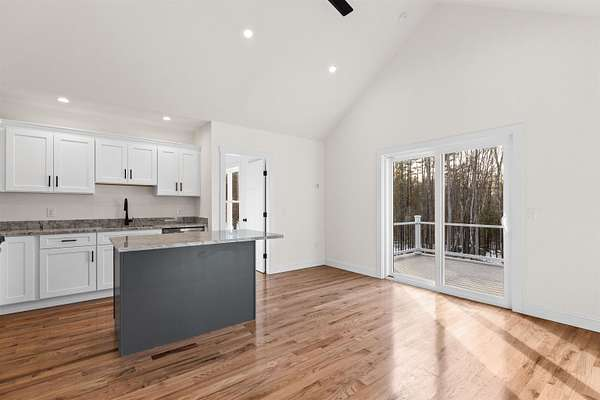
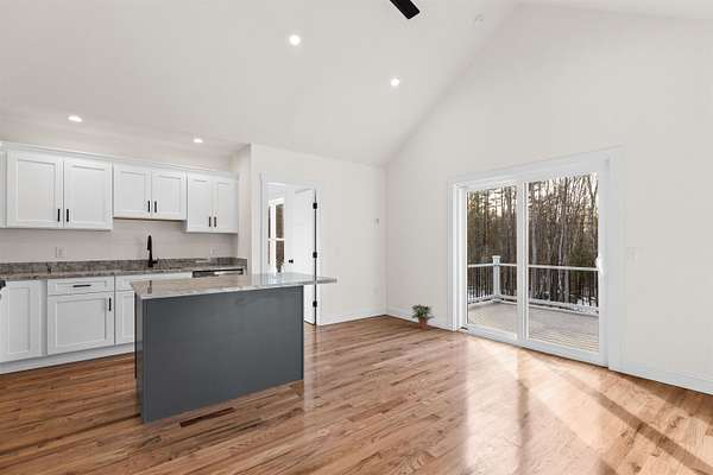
+ potted plant (423, 316)
